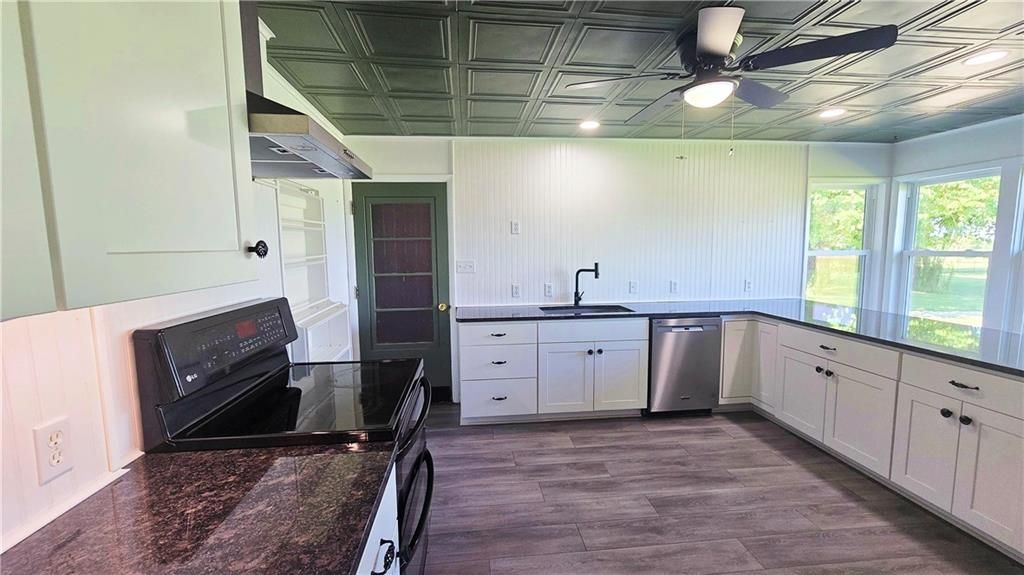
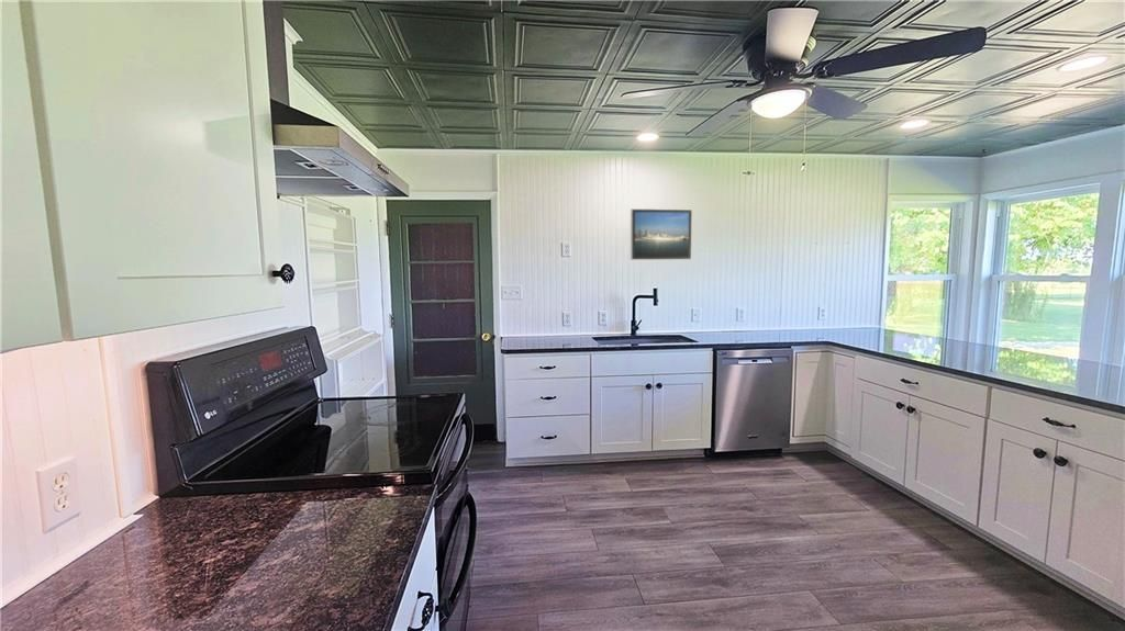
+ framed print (660, 234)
